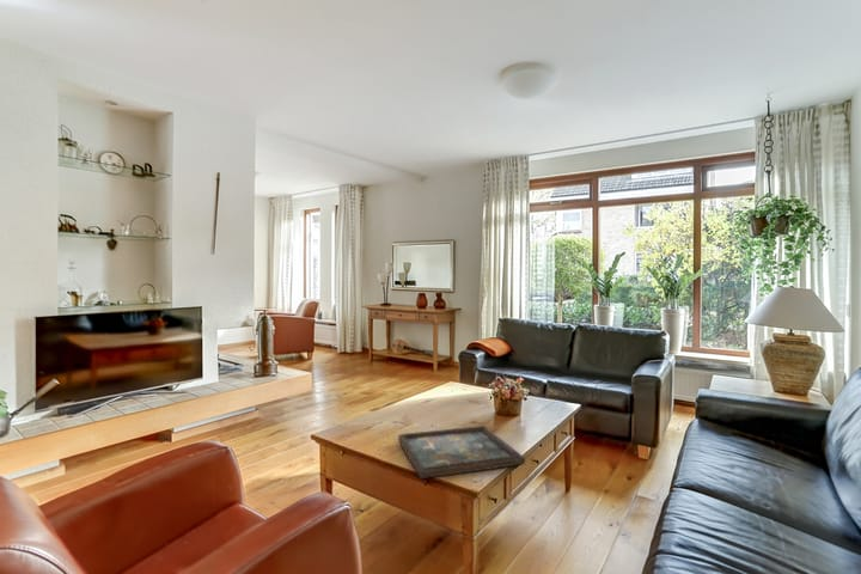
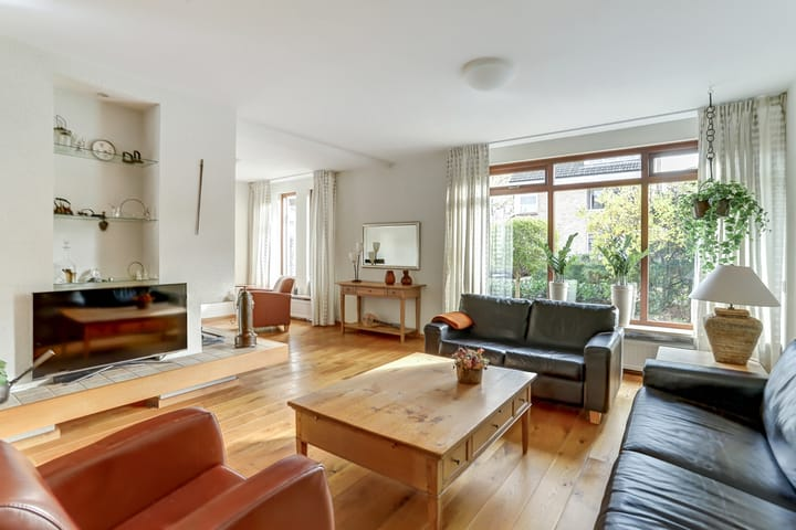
- decorative tray (457, 447)
